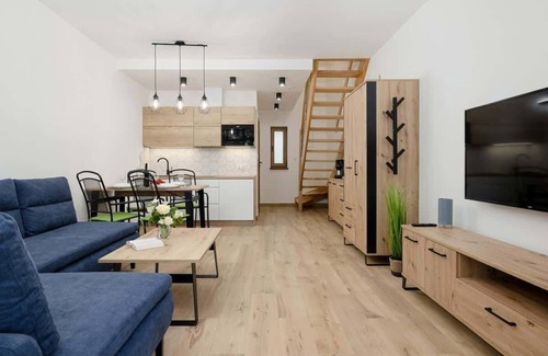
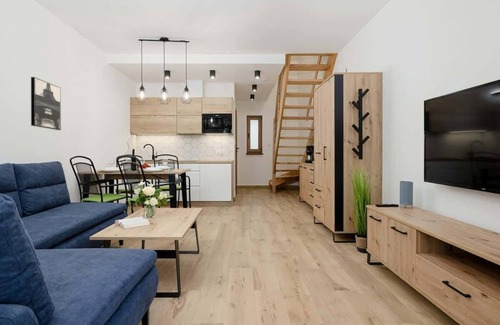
+ wall art (46, 105)
